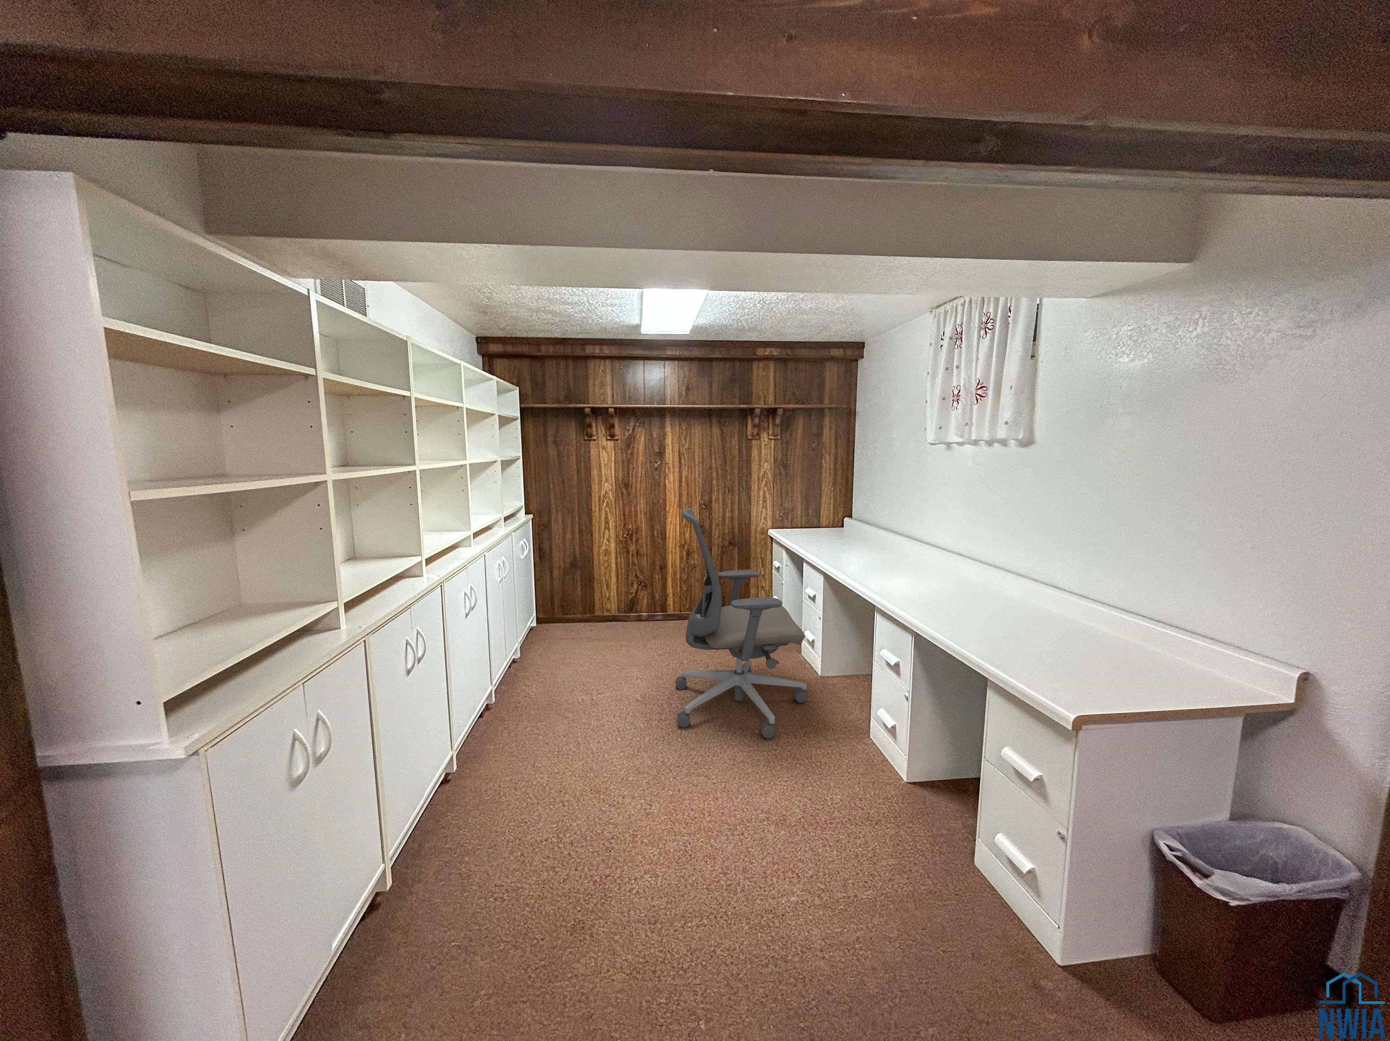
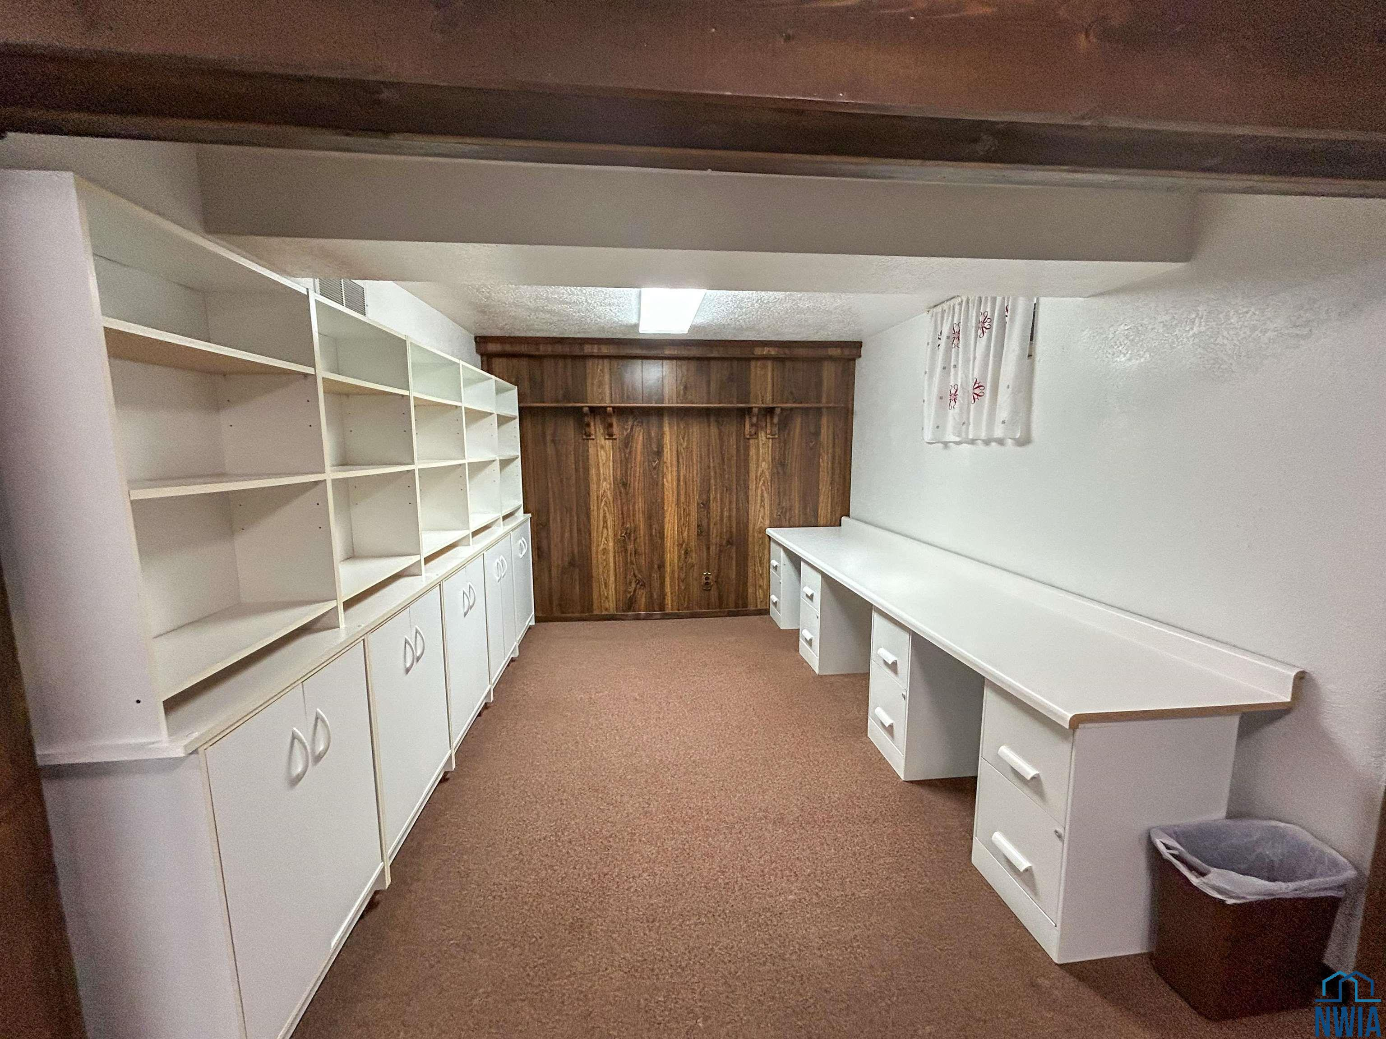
- office chair (742, 609)
